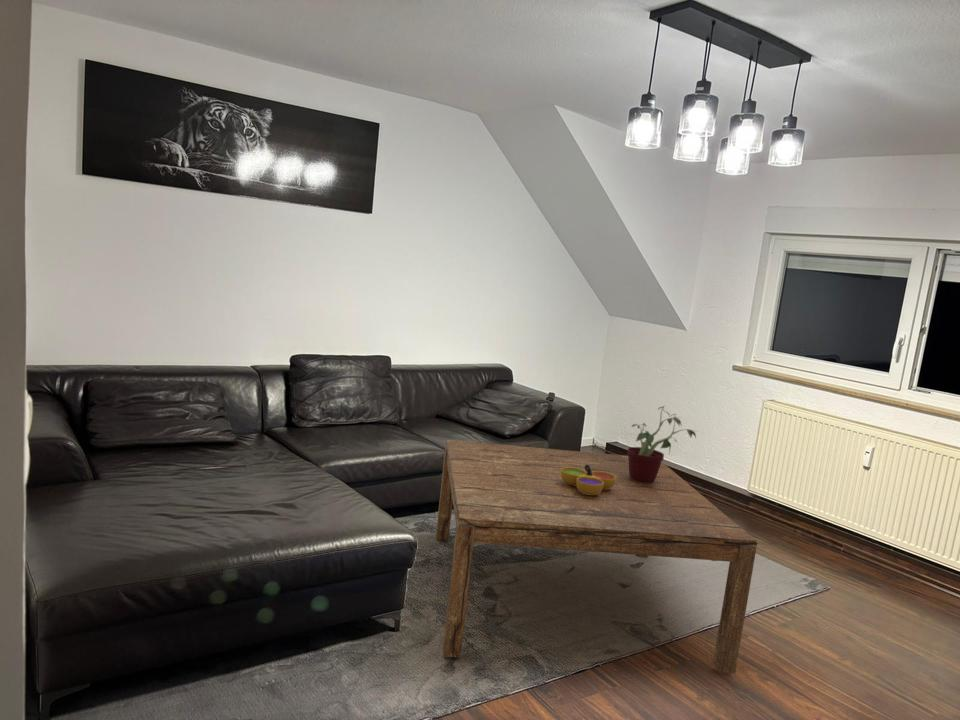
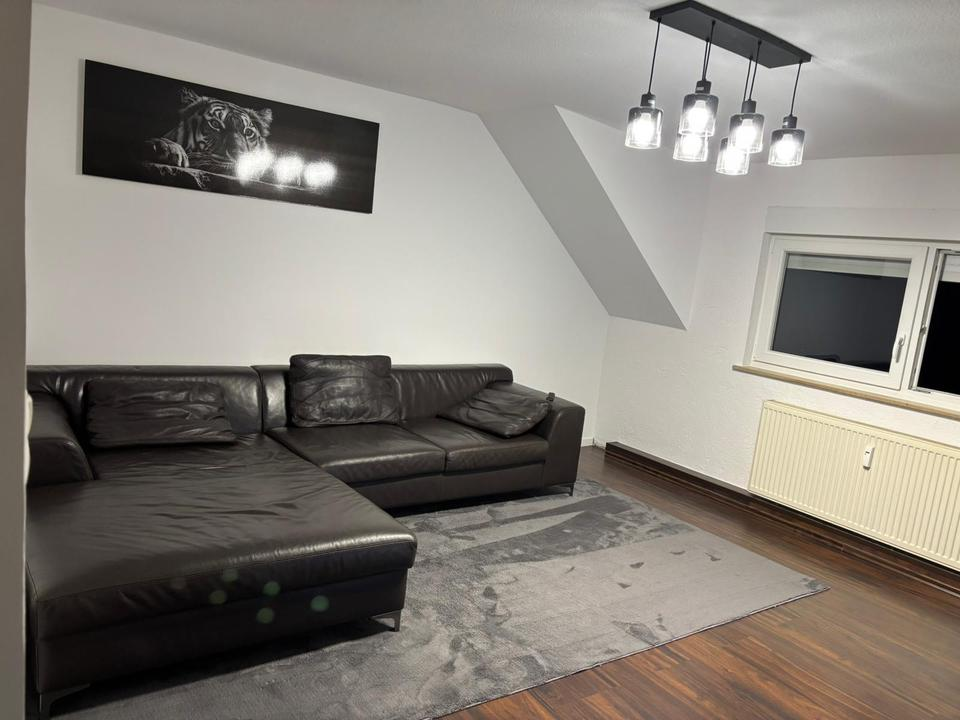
- potted plant (662, 444)
- decorative bowl (592, 477)
- coffee table (569, 539)
